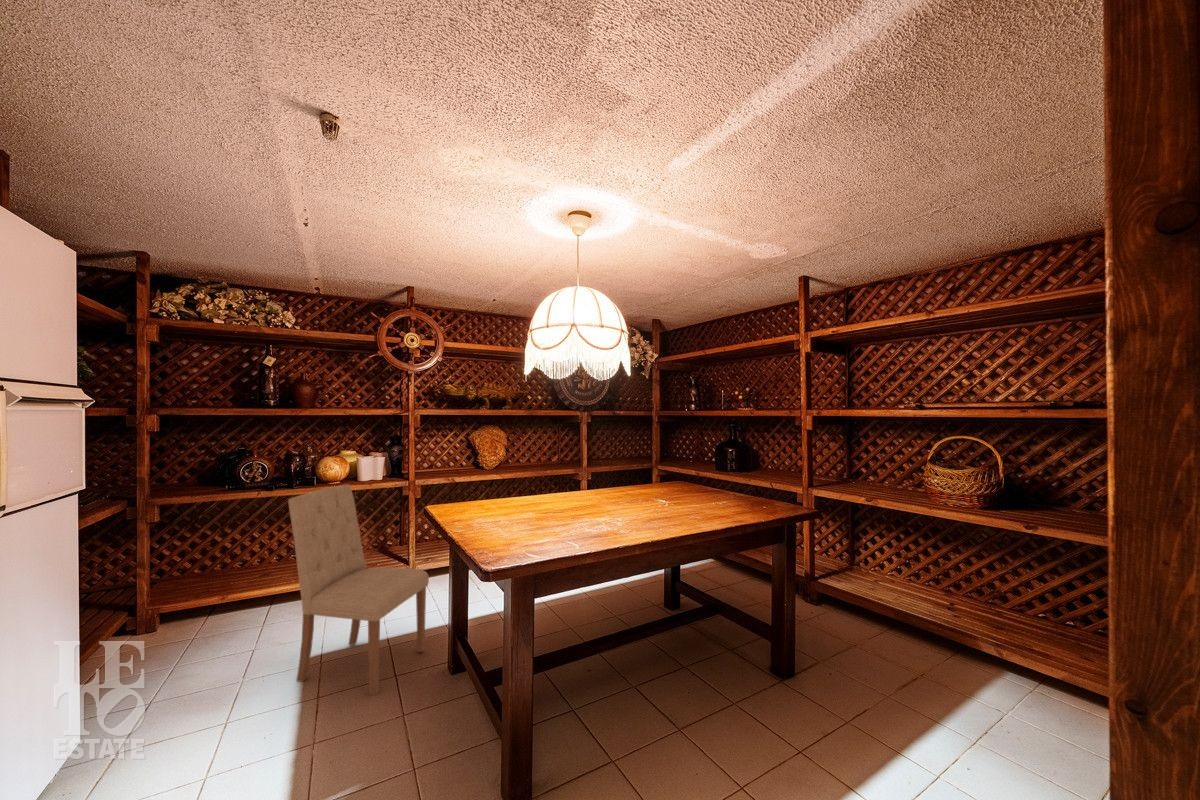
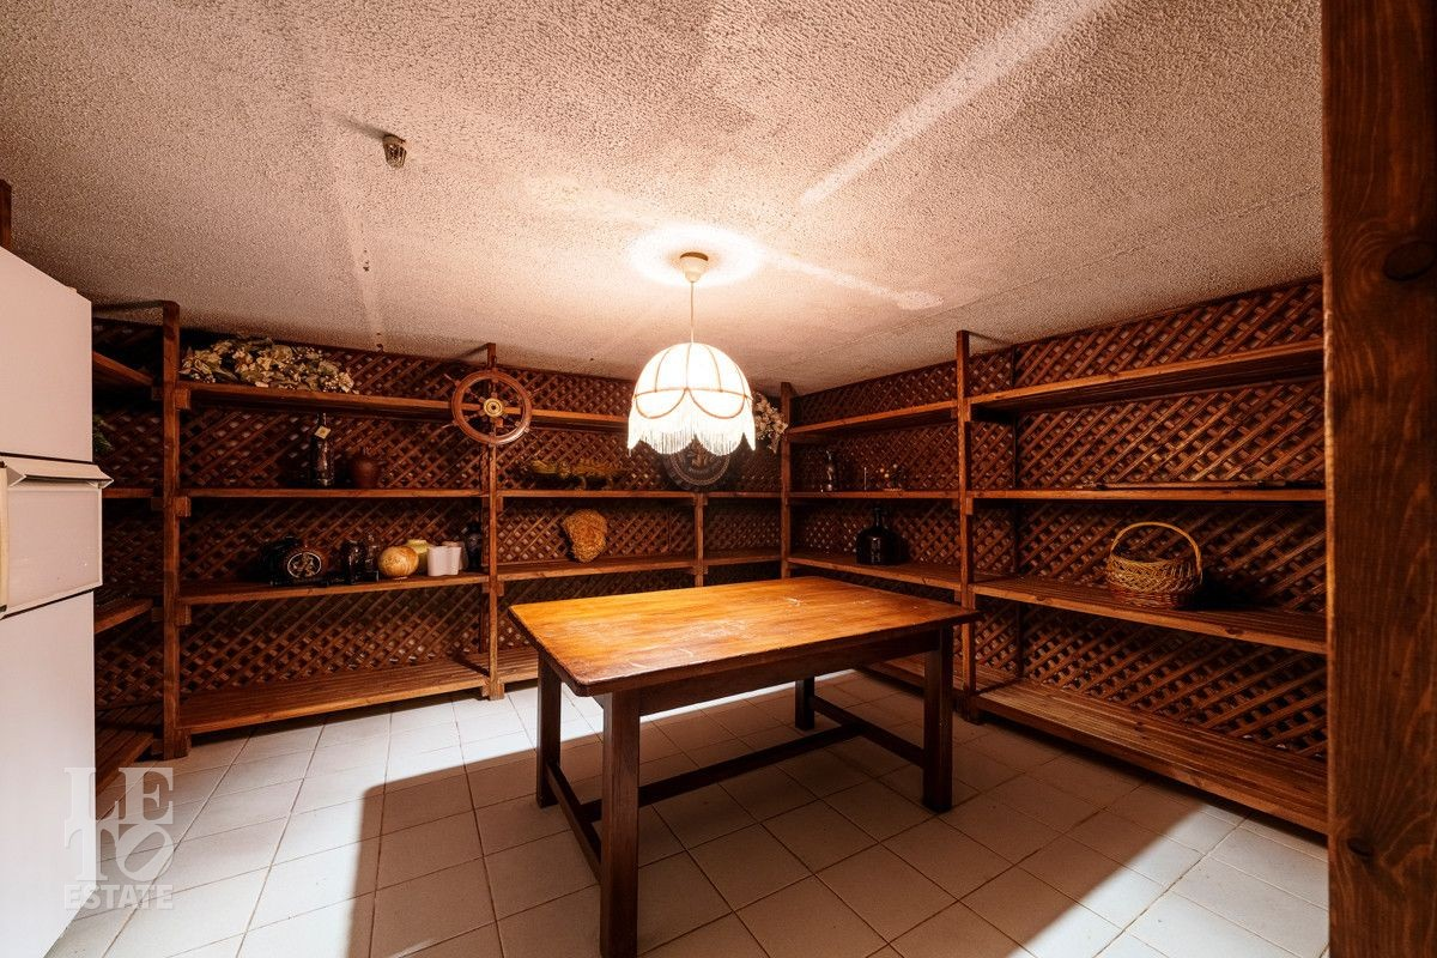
- dining chair (360, 578)
